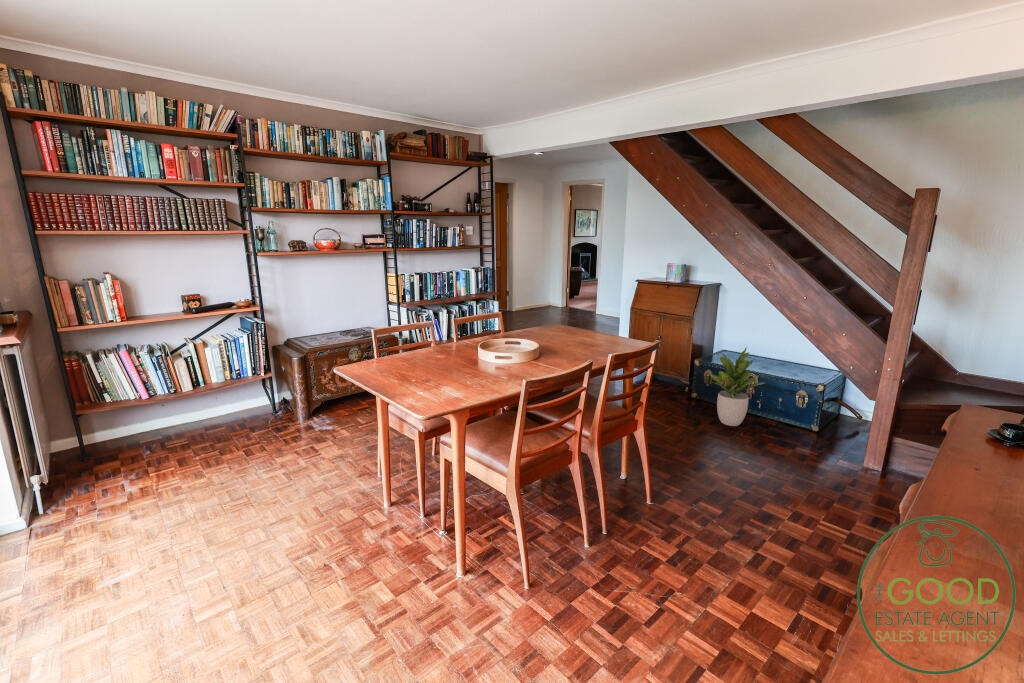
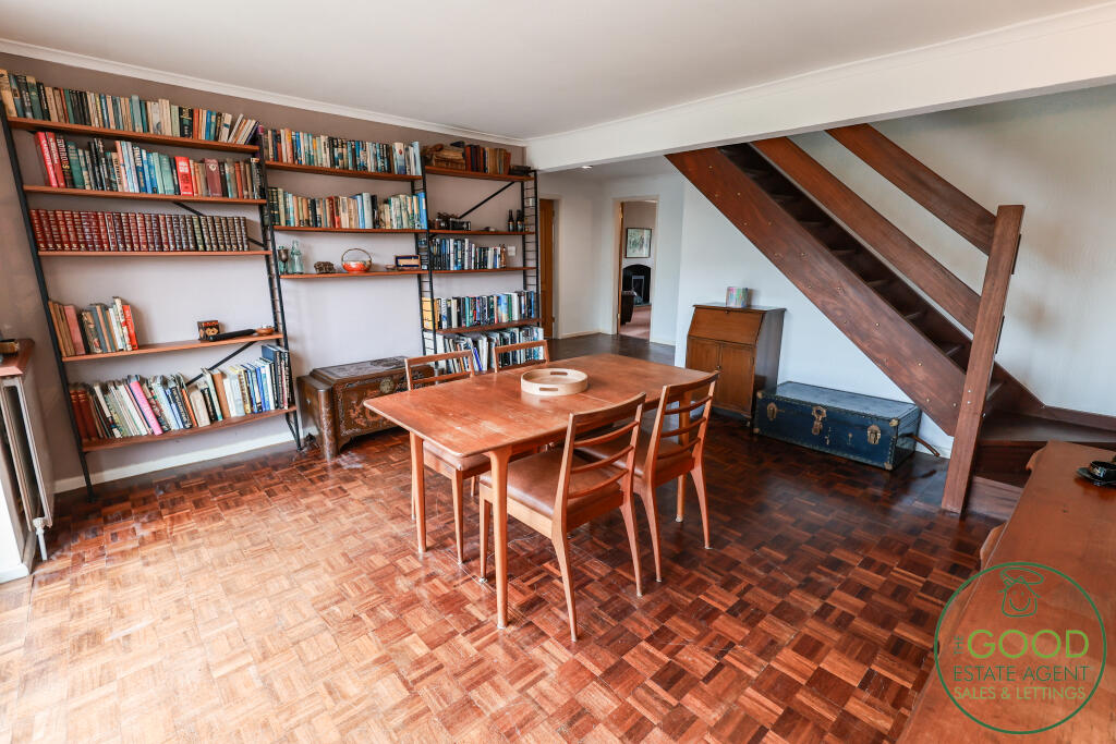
- potted plant (732, 385)
